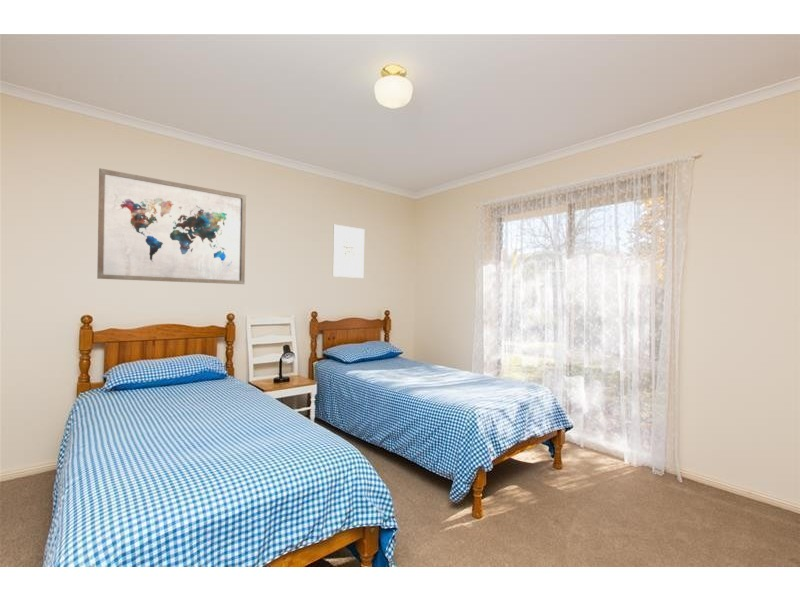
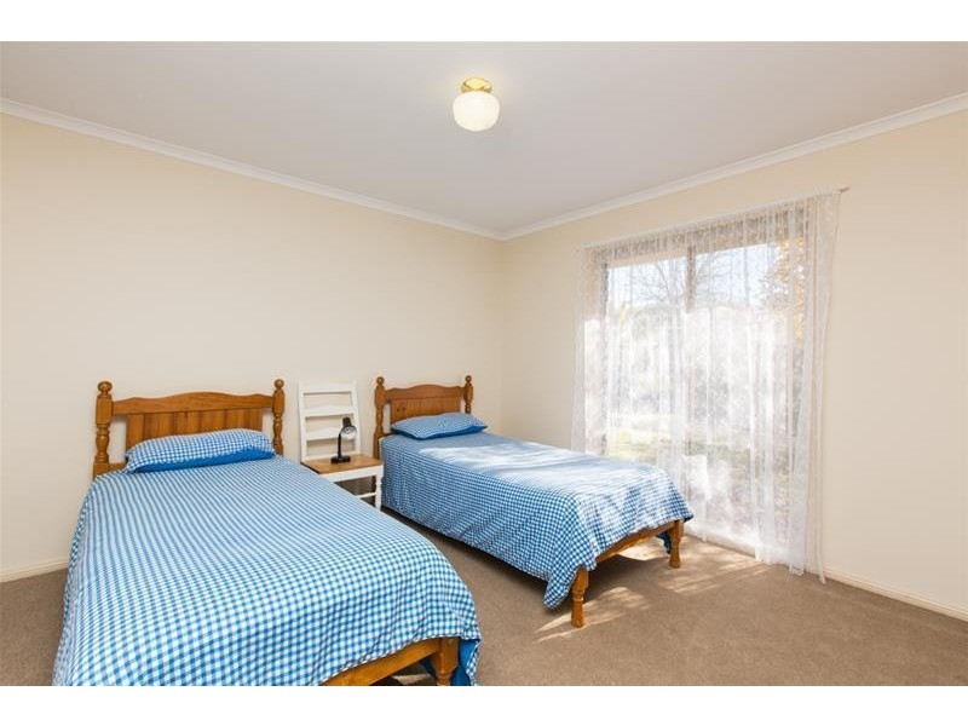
- wall art (179, 232)
- wall art (349, 252)
